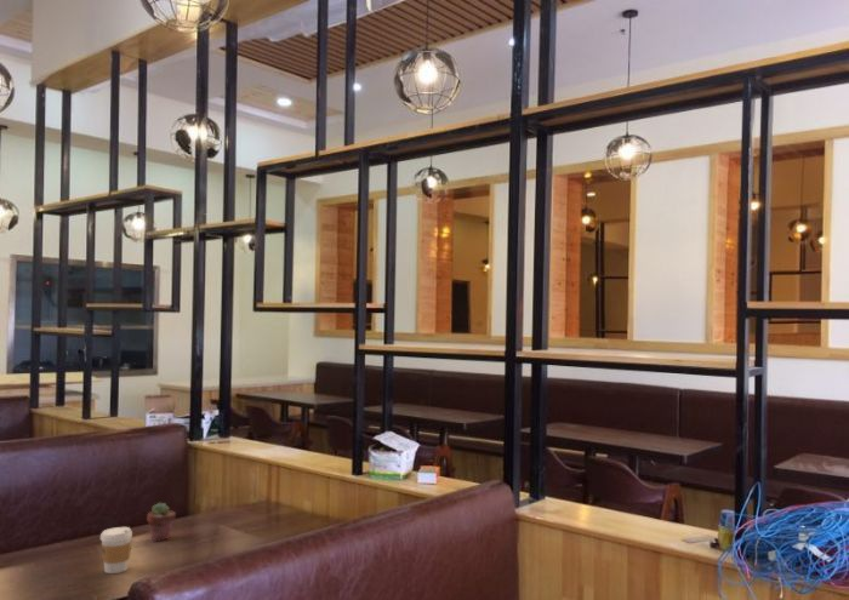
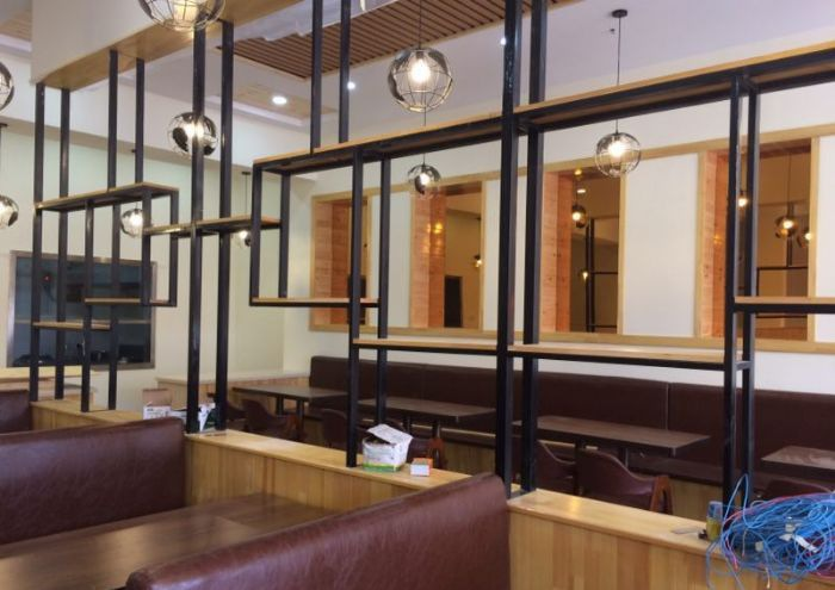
- coffee cup (115, 549)
- potted succulent (160, 520)
